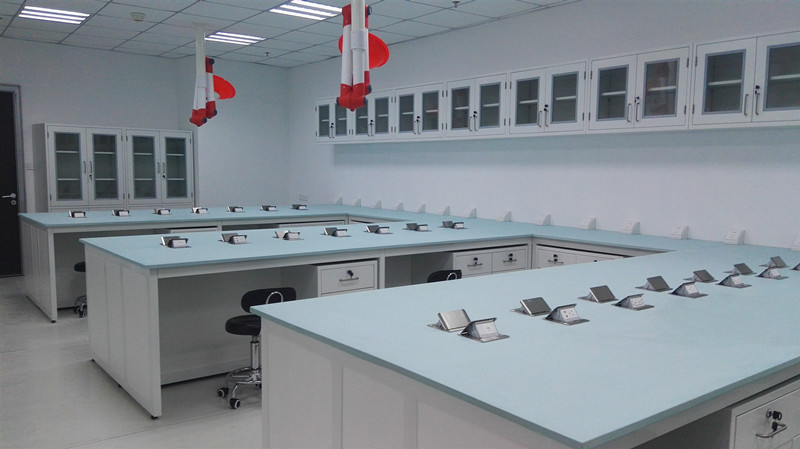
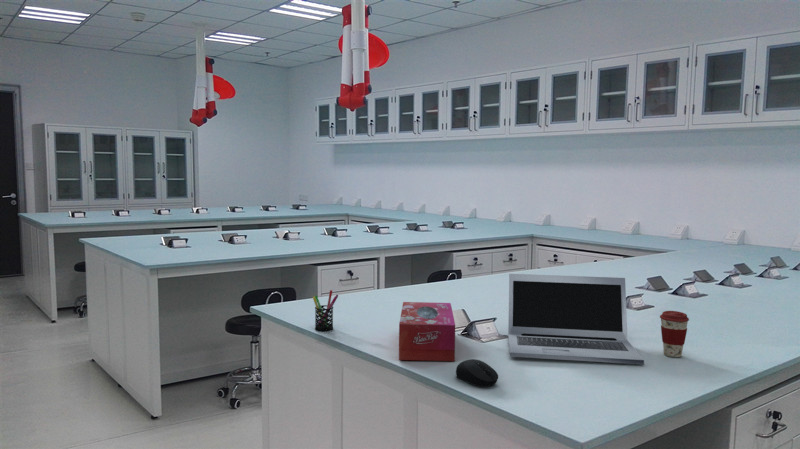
+ laptop (570, 315)
+ pen holder (323, 309)
+ computer mouse (476, 371)
+ tissue box (426, 329)
+ coffee cup (673, 334)
